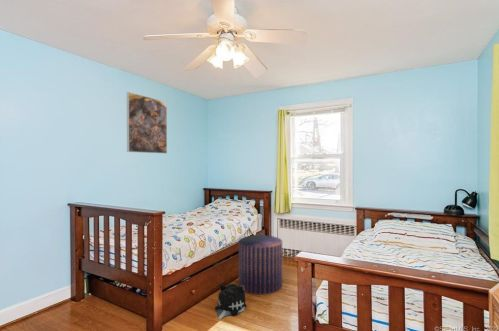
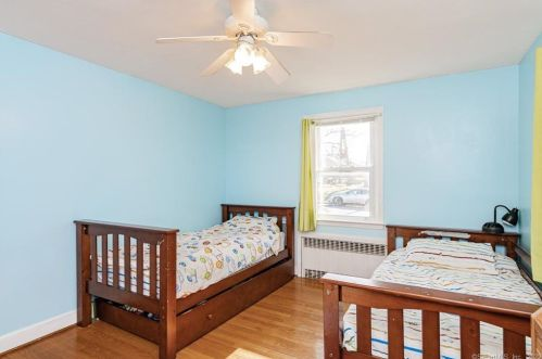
- stool (260, 262)
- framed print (148, 125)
- plush toy (228, 298)
